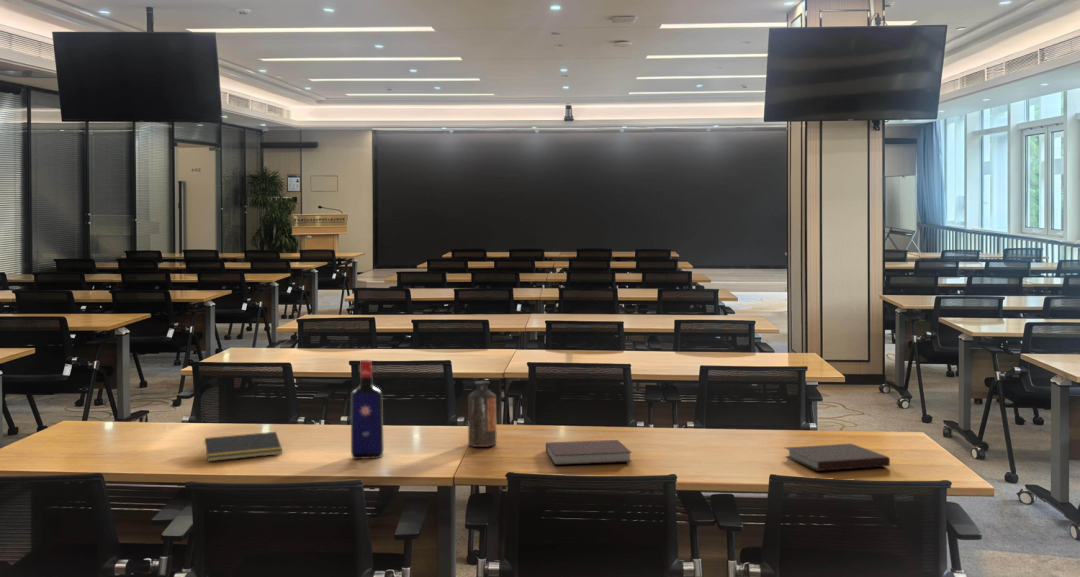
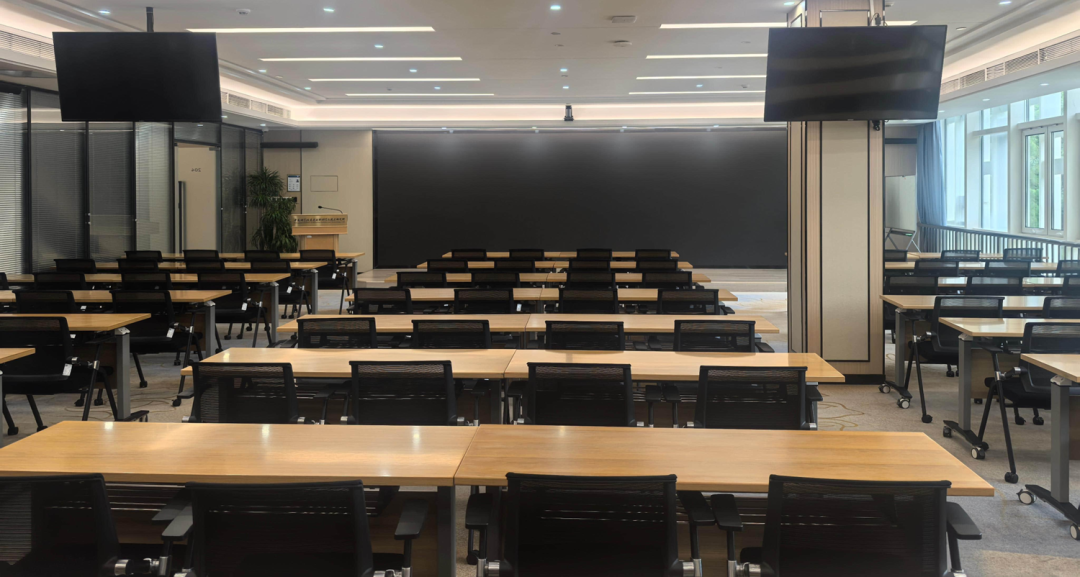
- notebook (587, 451)
- liquor bottle (366, 408)
- bottle (482, 412)
- notebook (835, 456)
- notepad (243, 445)
